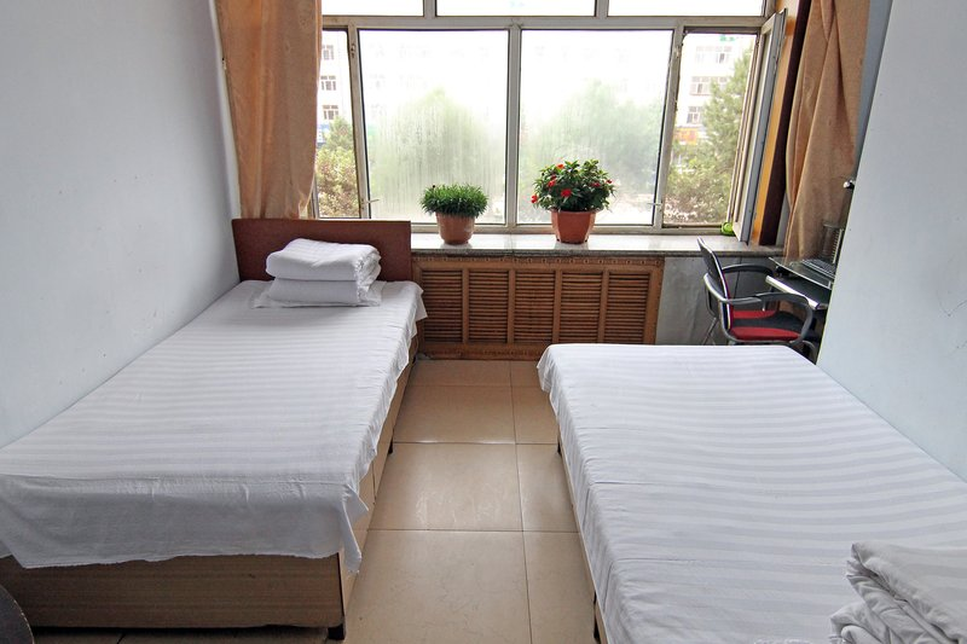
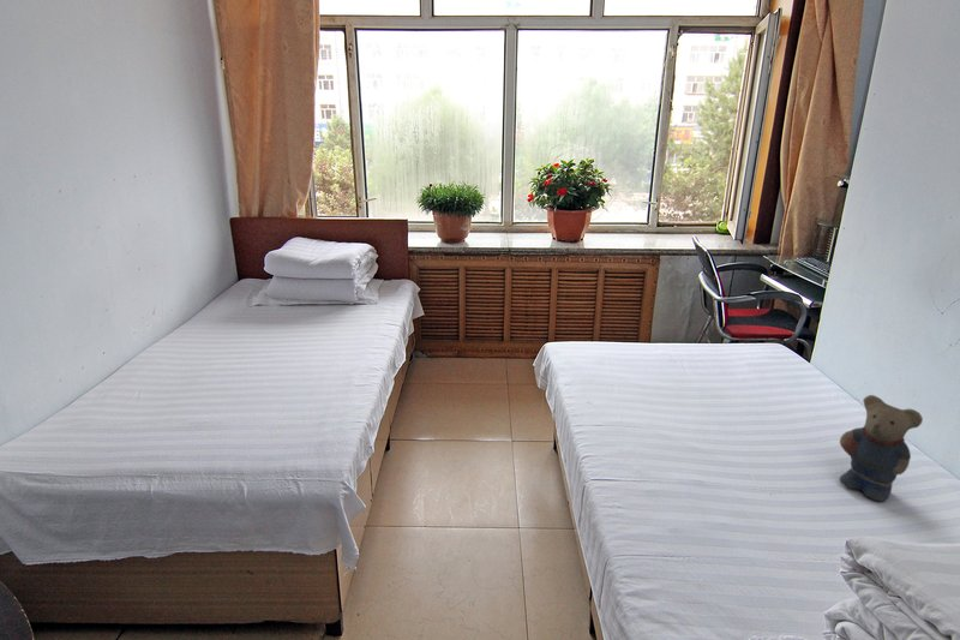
+ teddy bear (876, 444)
